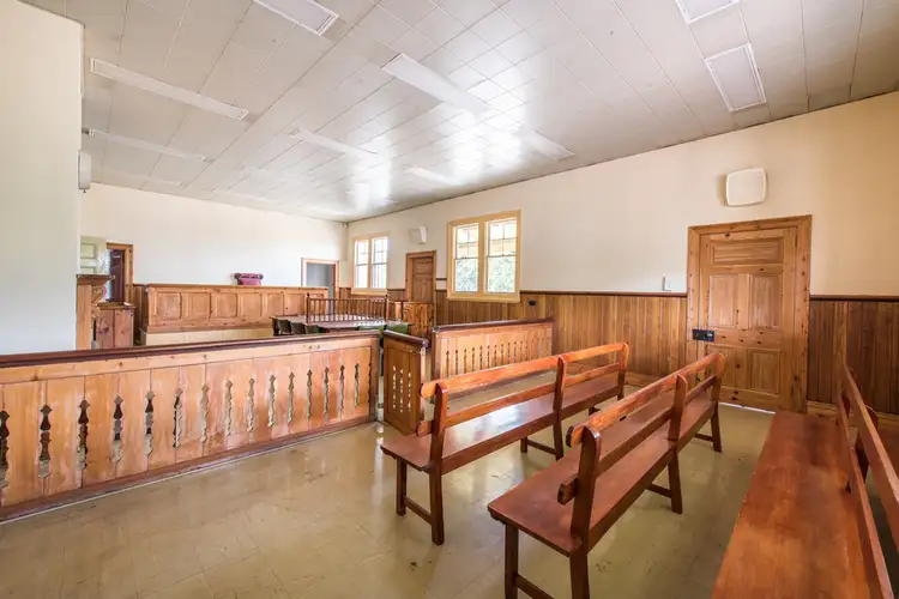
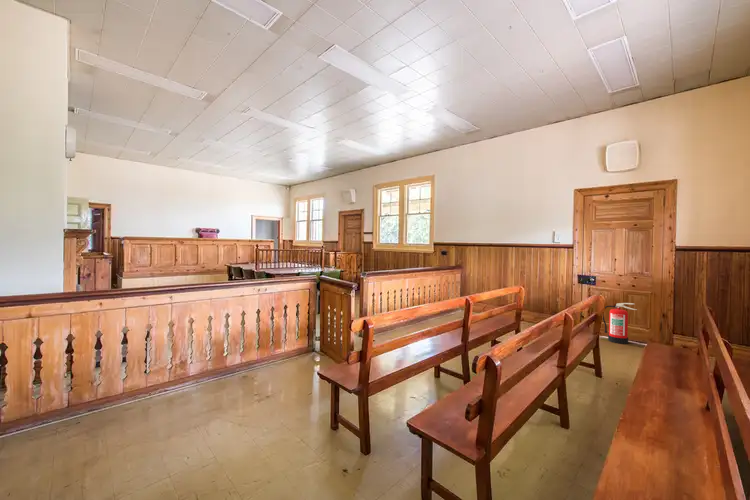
+ fire extinguisher (618, 321)
